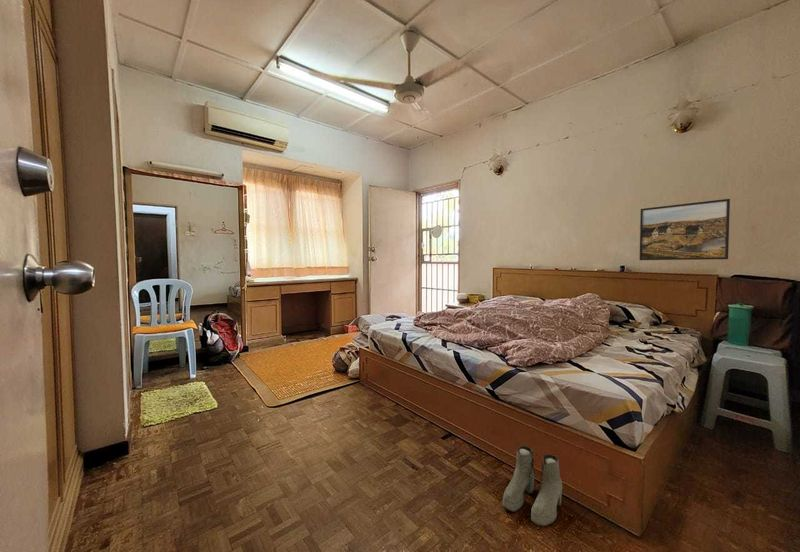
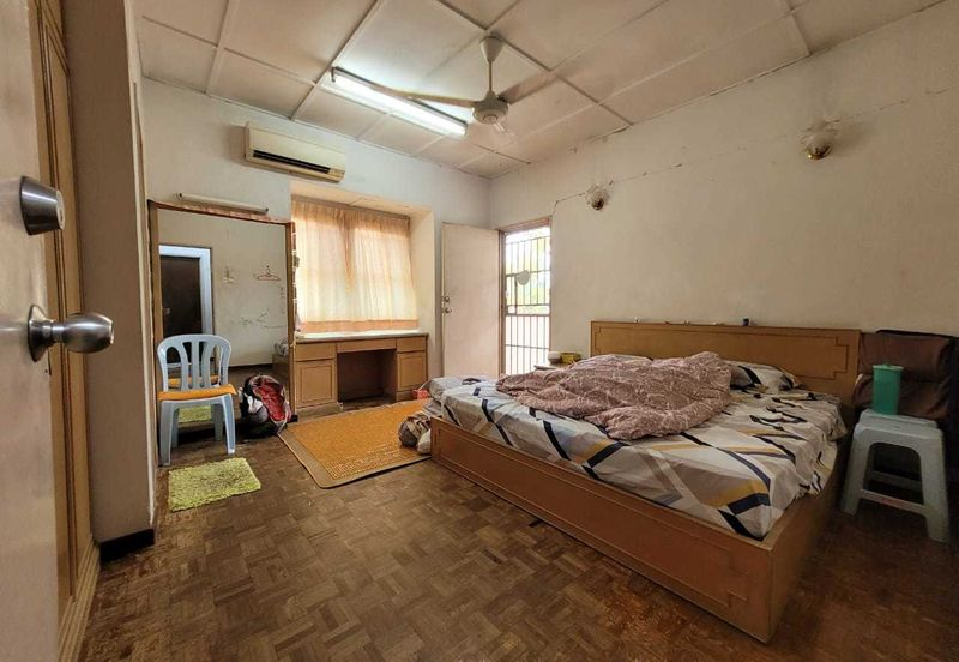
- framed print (680, 232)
- boots (533, 481)
